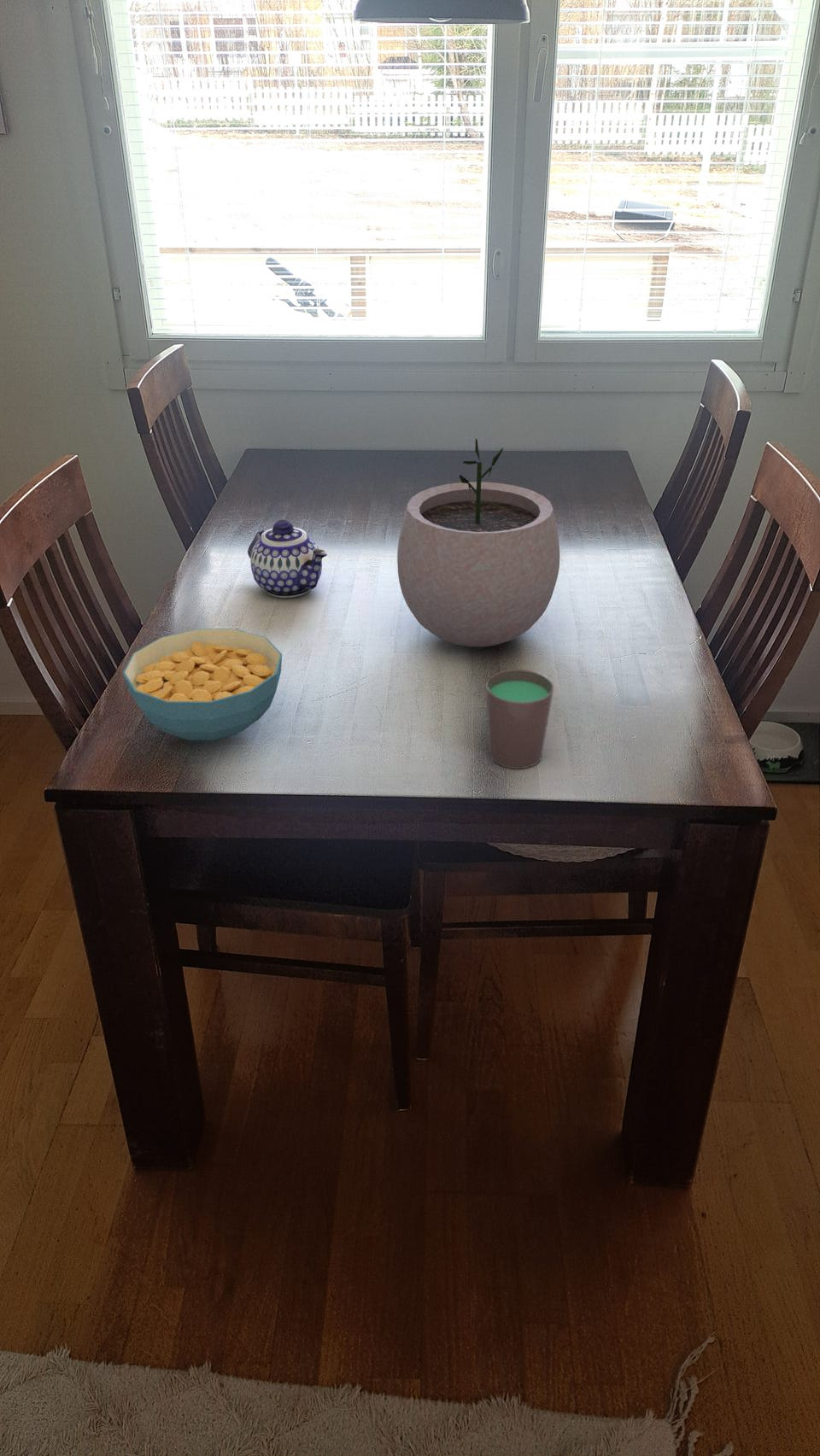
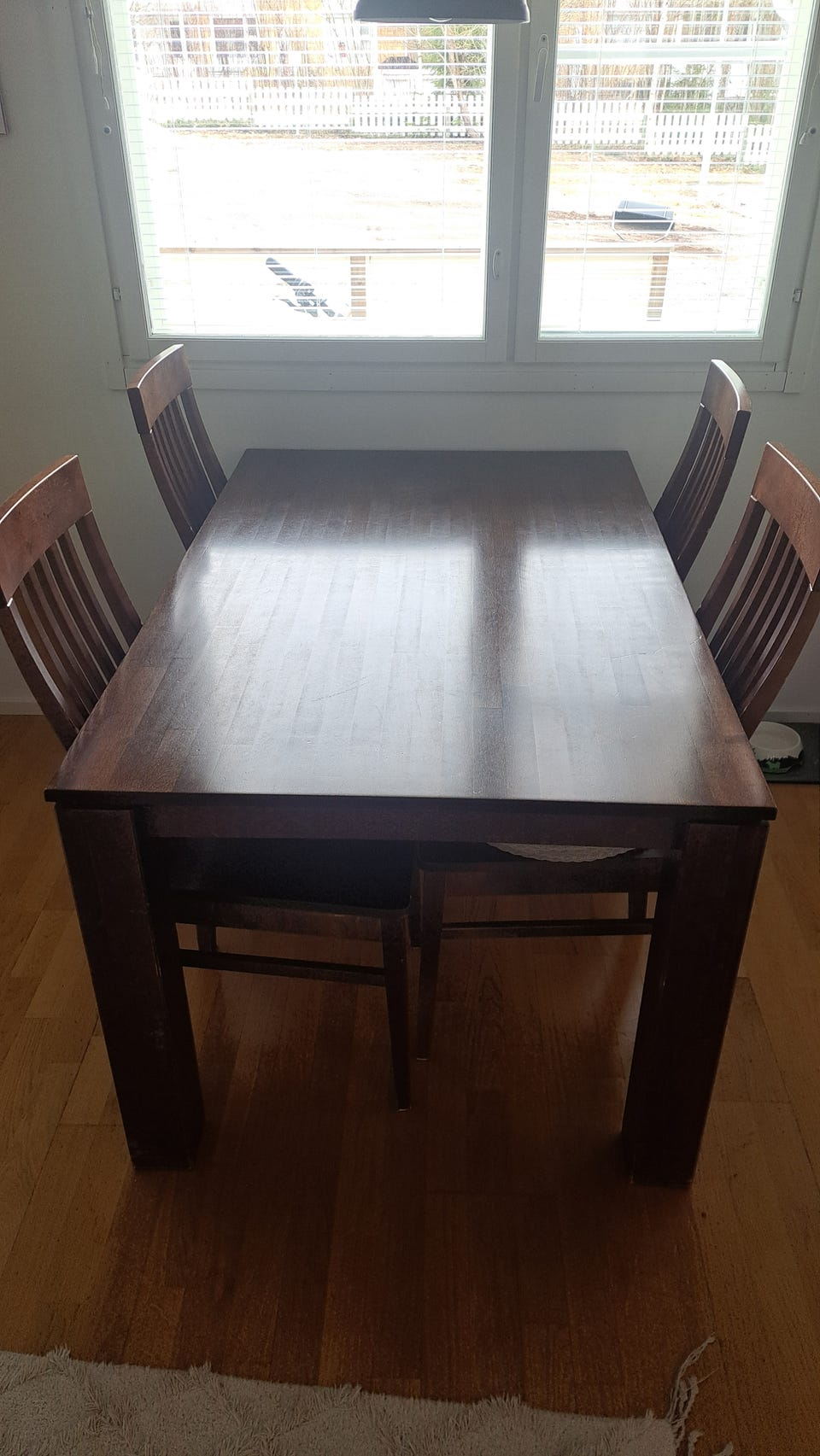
- teapot (286, 555)
- plant pot (478, 543)
- cereal bowl (208, 696)
- cup (517, 720)
